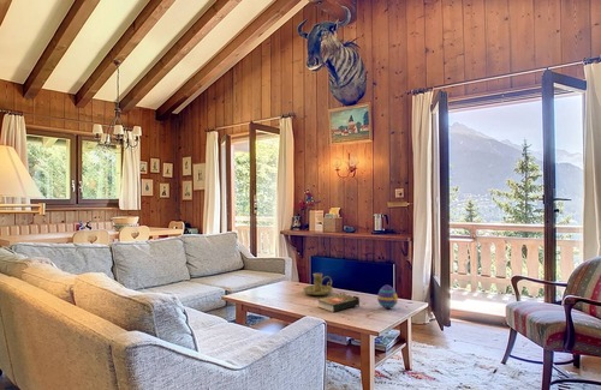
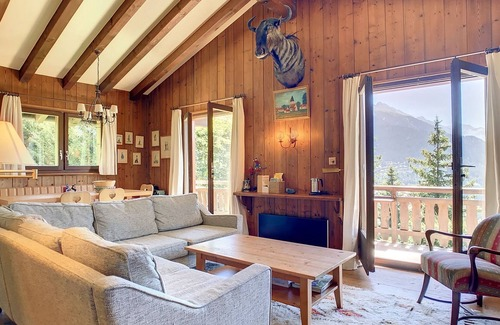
- candle holder (320, 283)
- decorative egg (387, 295)
- book (339, 301)
